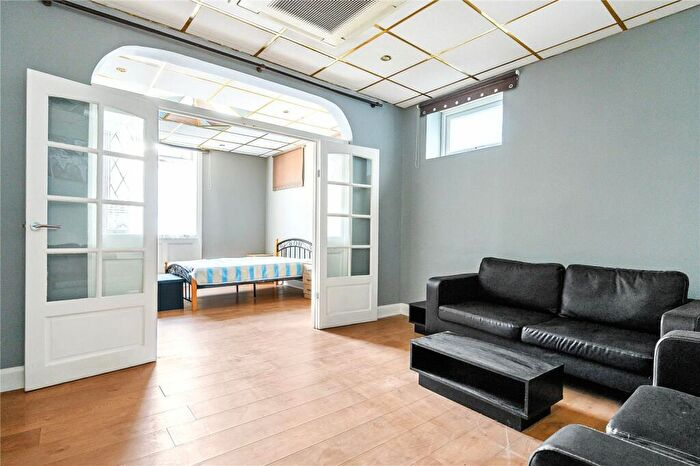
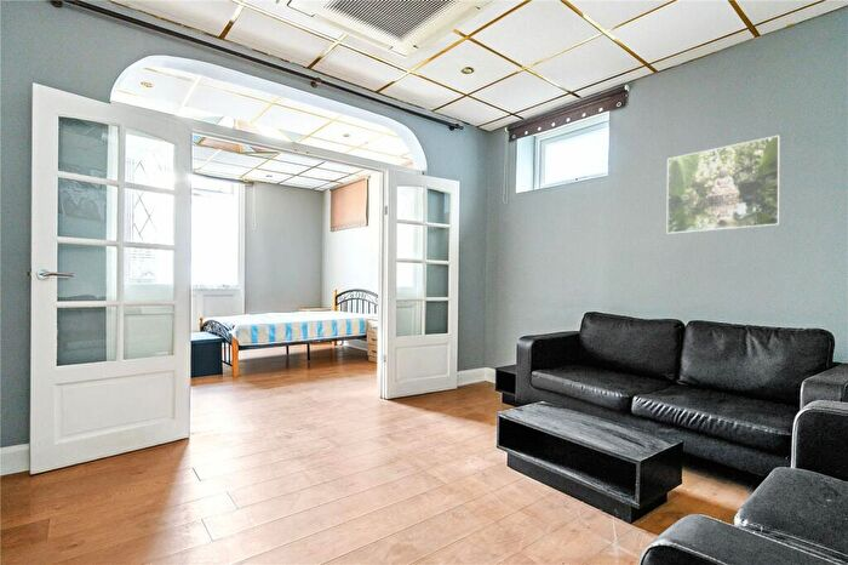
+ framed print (718, 188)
